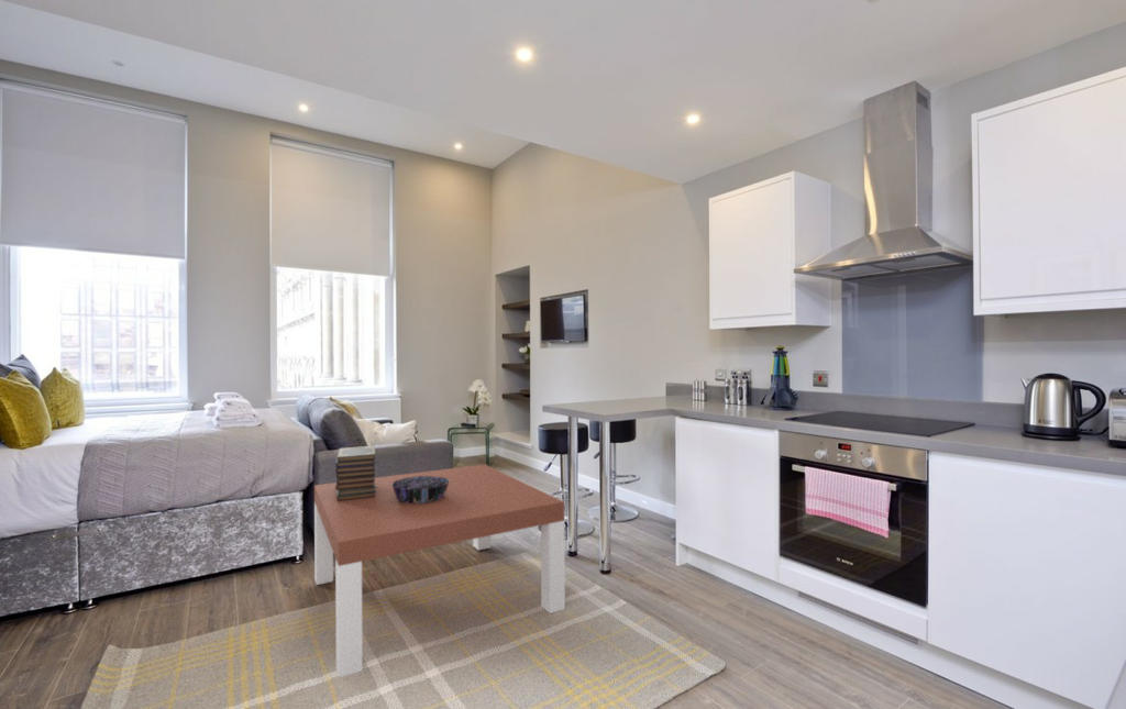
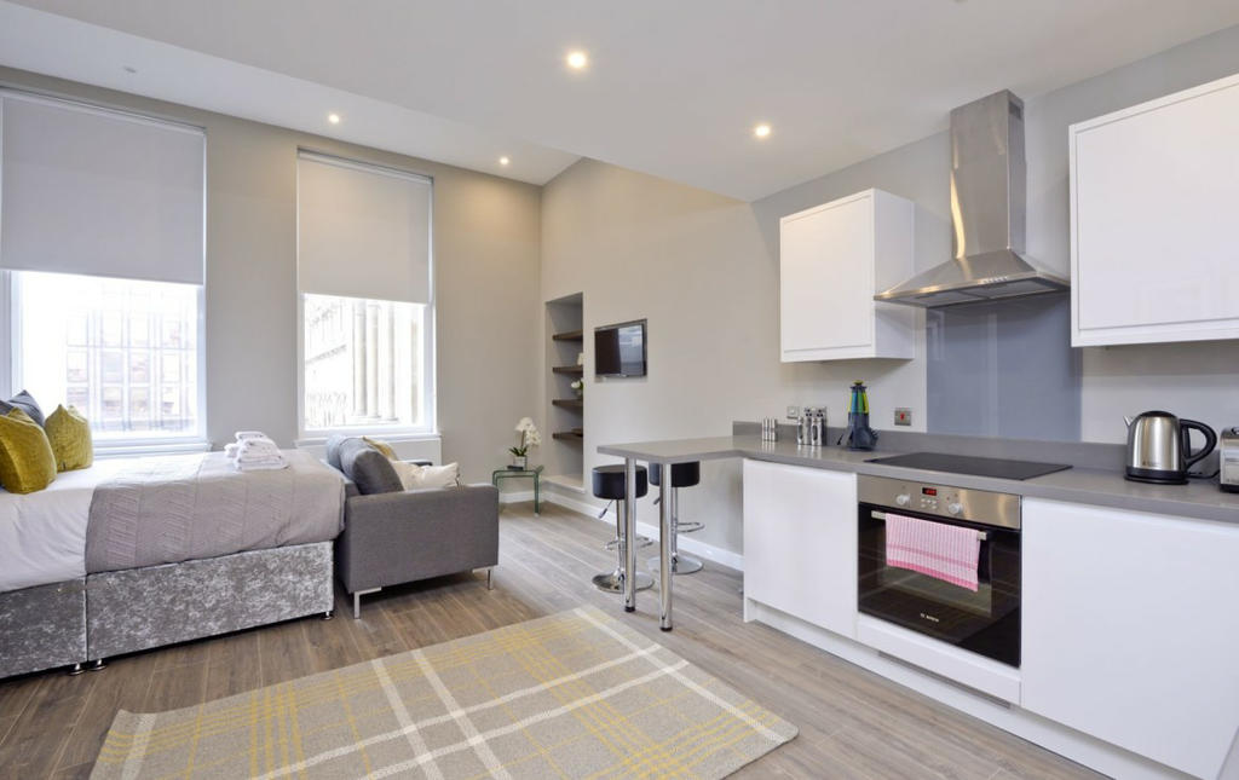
- decorative bowl (420, 489)
- coffee table (431, 543)
- book stack (355, 472)
